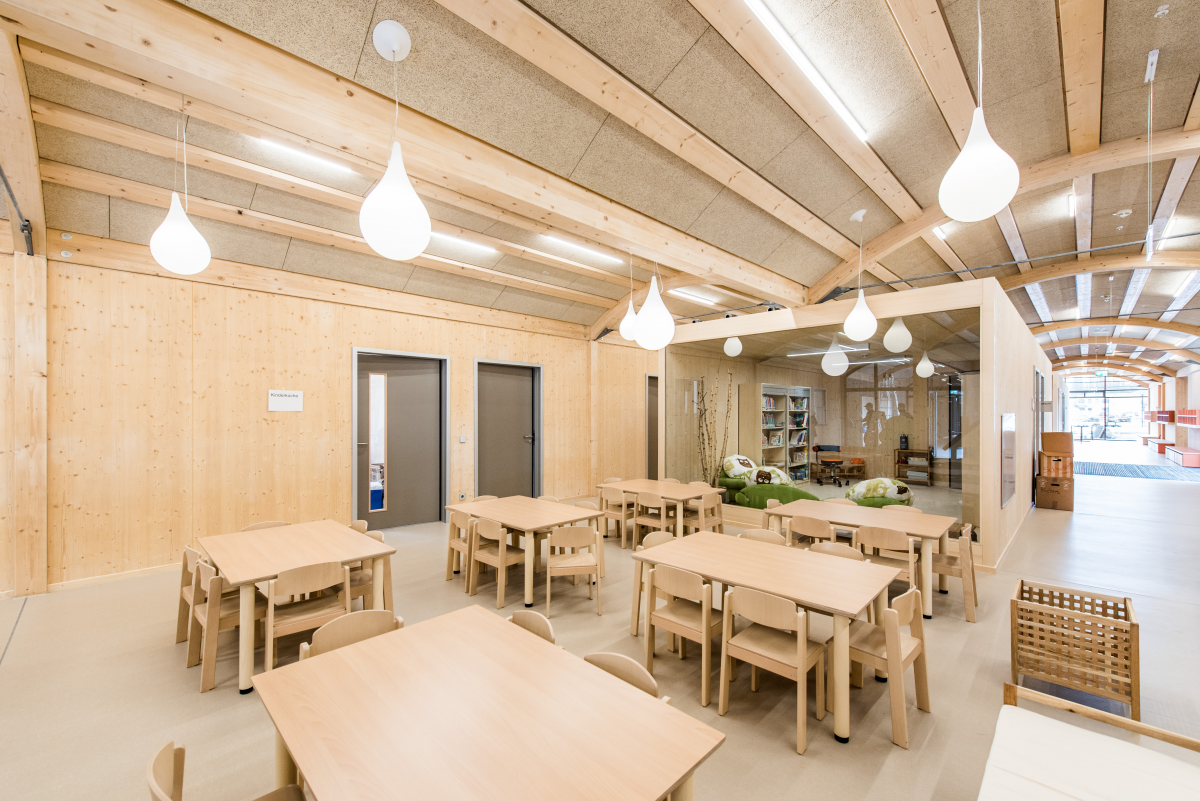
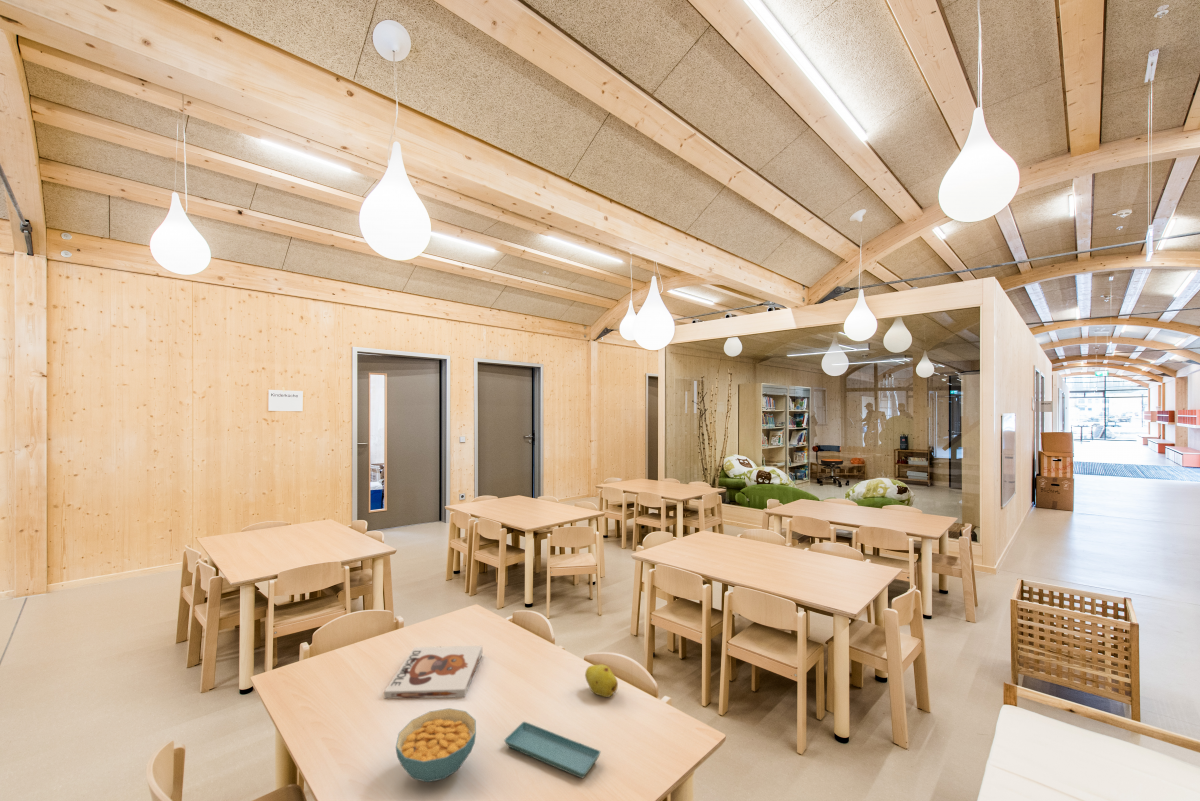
+ saucer (551, 749)
+ cereal bowl (437, 751)
+ fruit (600, 678)
+ board game (437, 670)
